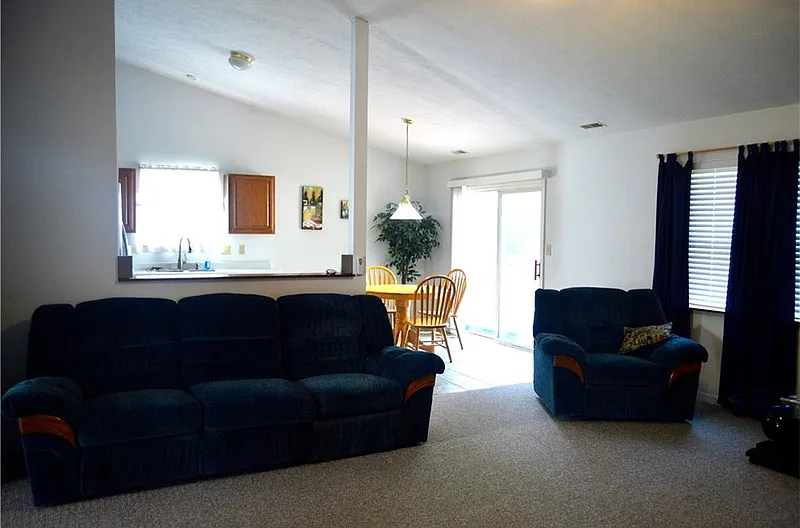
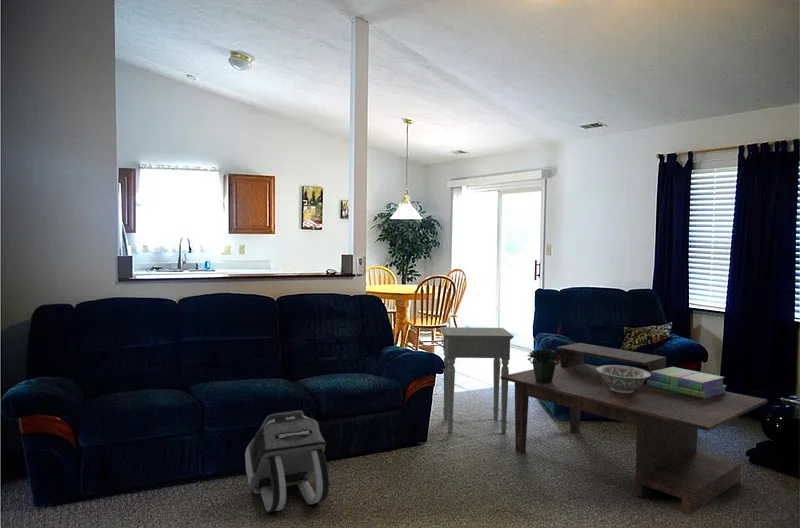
+ stack of books (686, 381)
+ side table (454, 378)
+ backpack (285, 452)
+ decorative bowl (622, 380)
+ coffee table (624, 414)
+ potted plant (544, 351)
